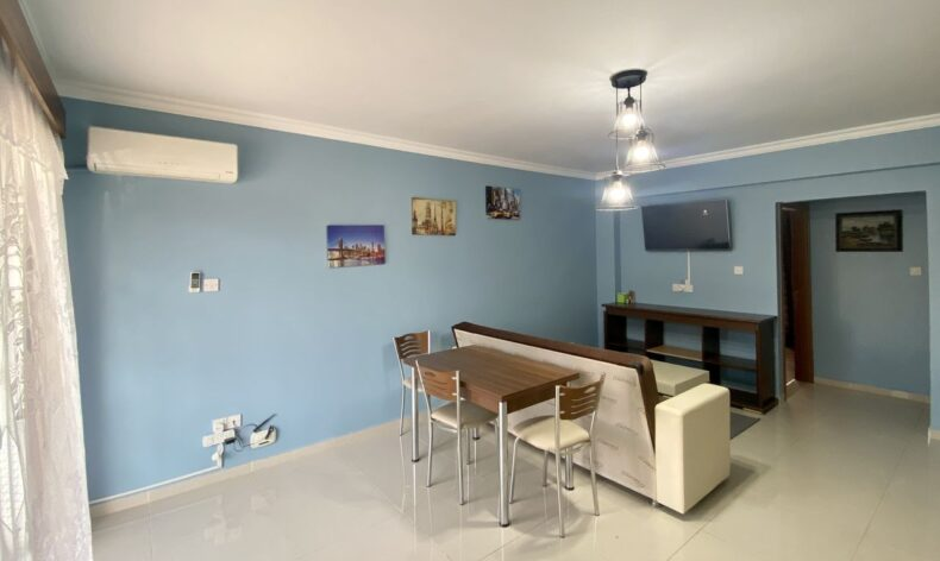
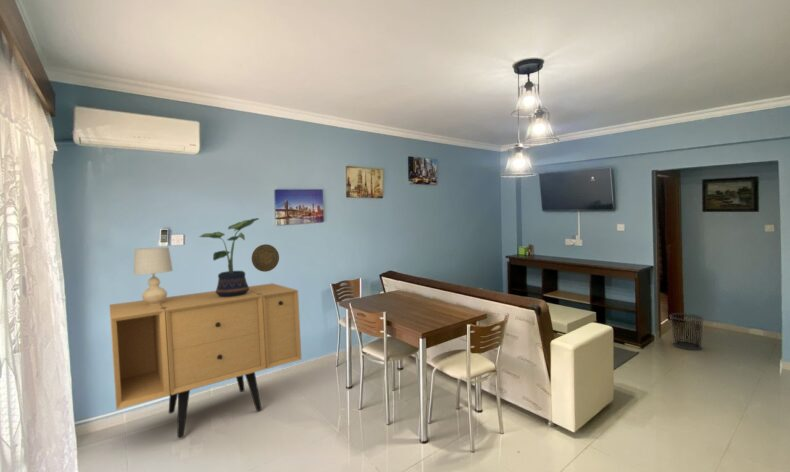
+ sideboard (211, 354)
+ table lamp (153, 275)
+ potted plant (232, 256)
+ waste bin (686, 331)
+ decorative plate (266, 258)
